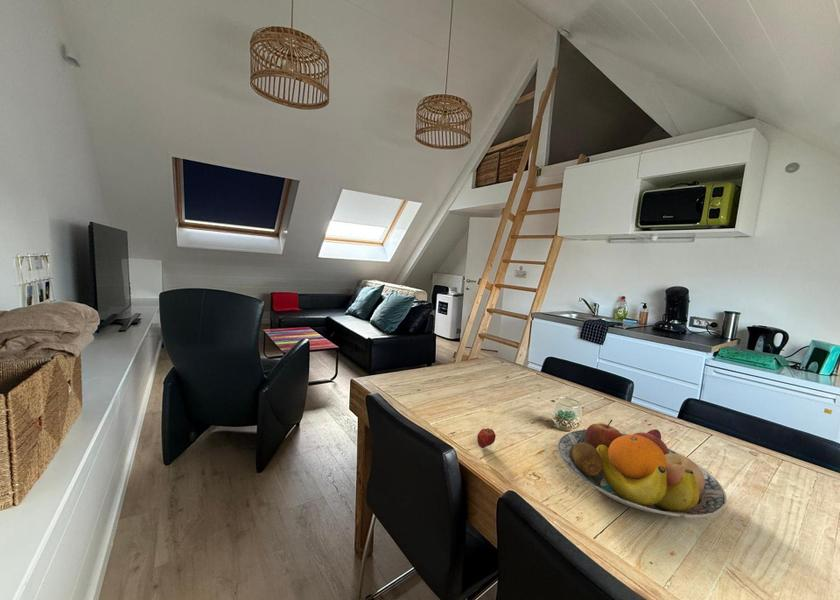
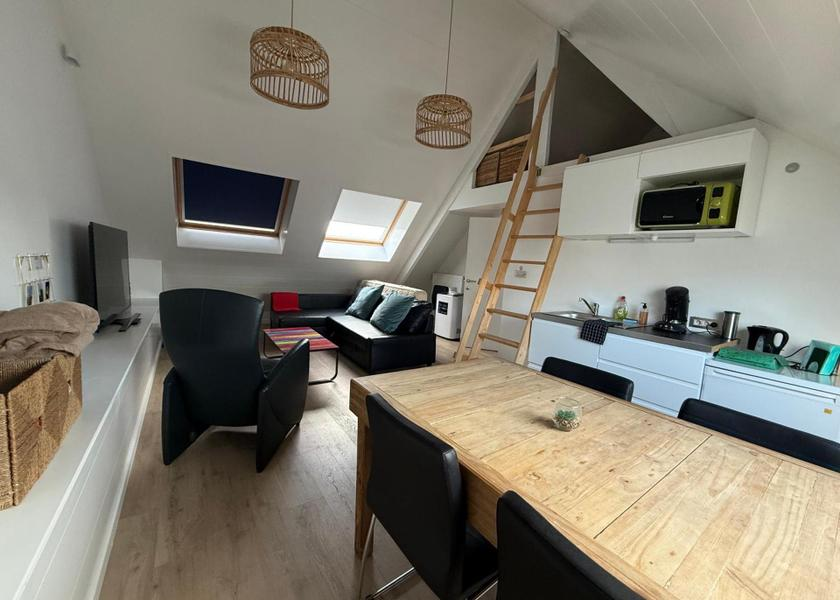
- fruit (486, 439)
- fruit bowl (633, 458)
